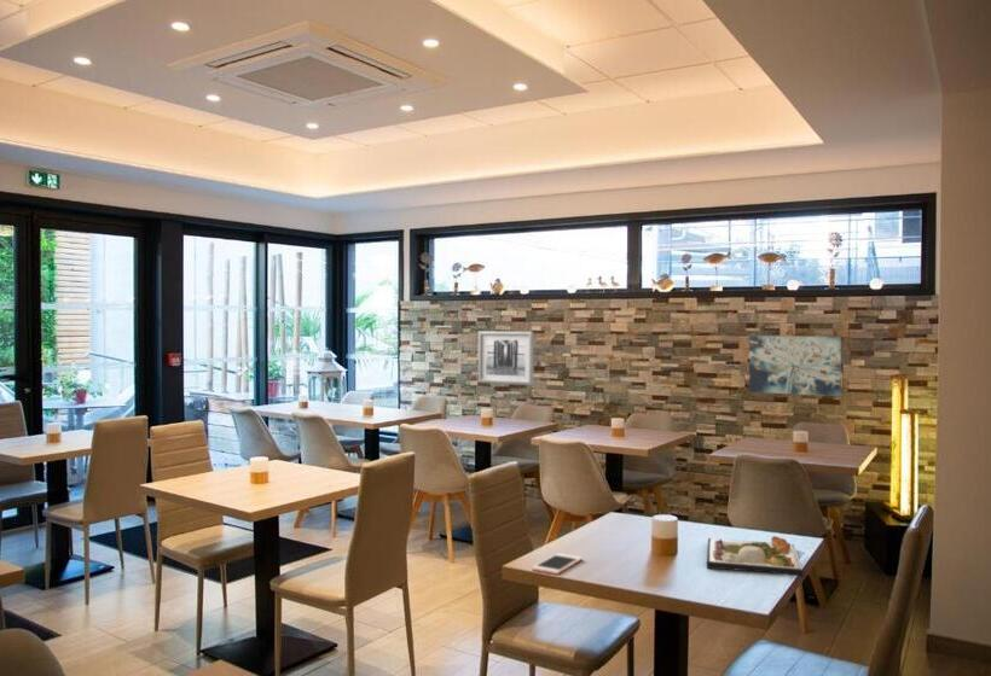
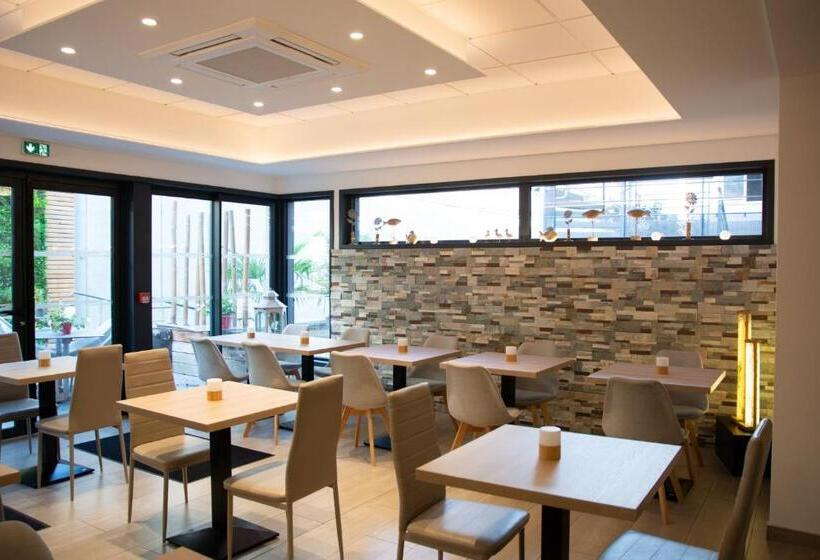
- wall art (793, 365)
- dinner plate (752, 550)
- cell phone (557, 563)
- wall art (505, 357)
